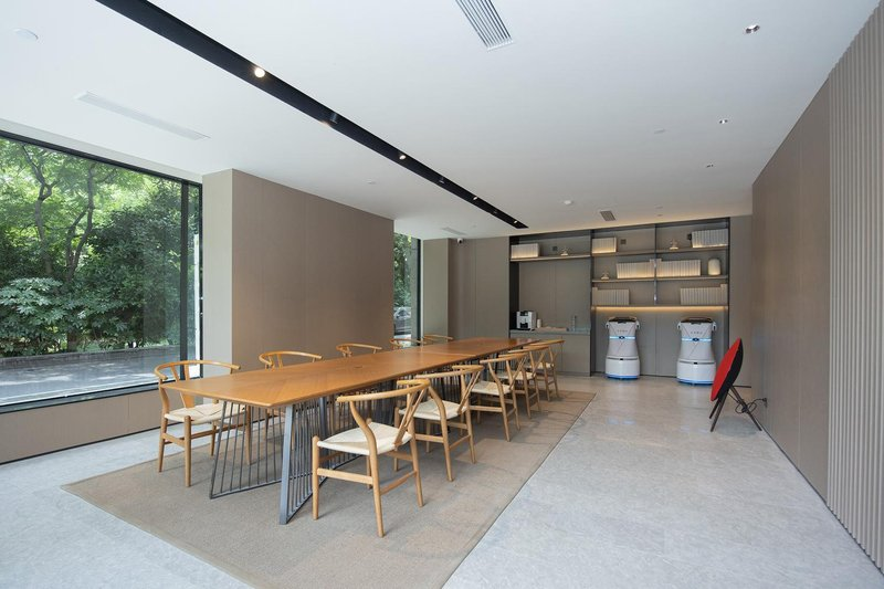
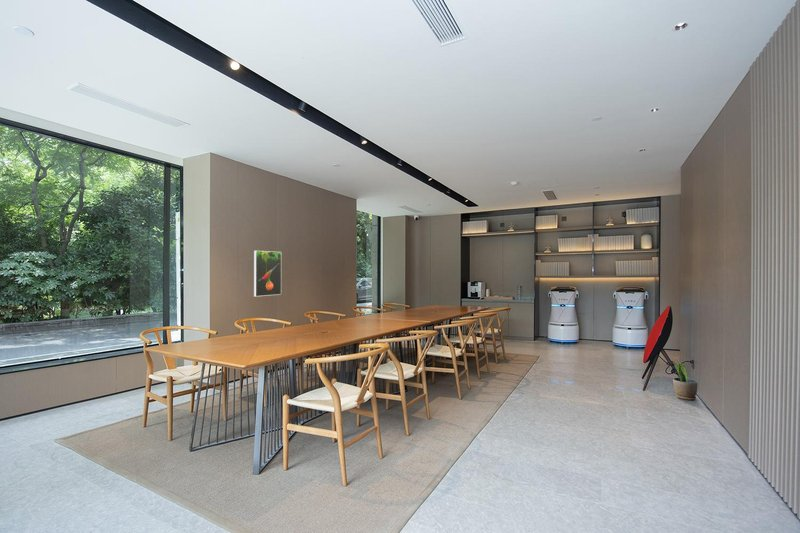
+ potted plant (685, 379)
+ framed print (268, 273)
